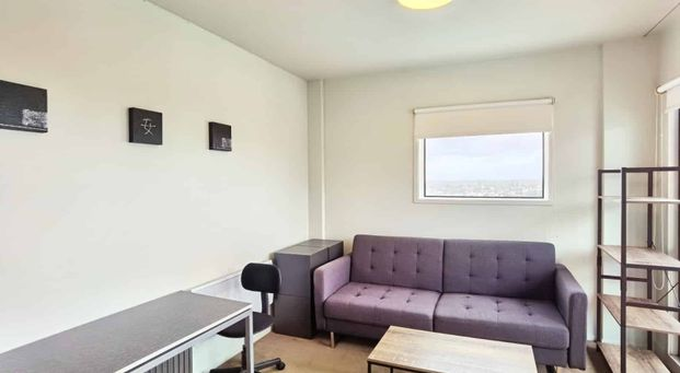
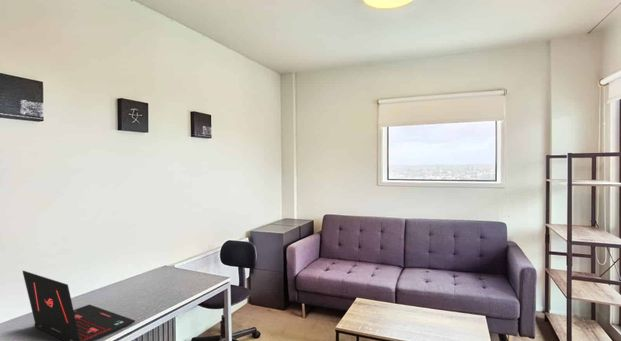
+ laptop (71, 301)
